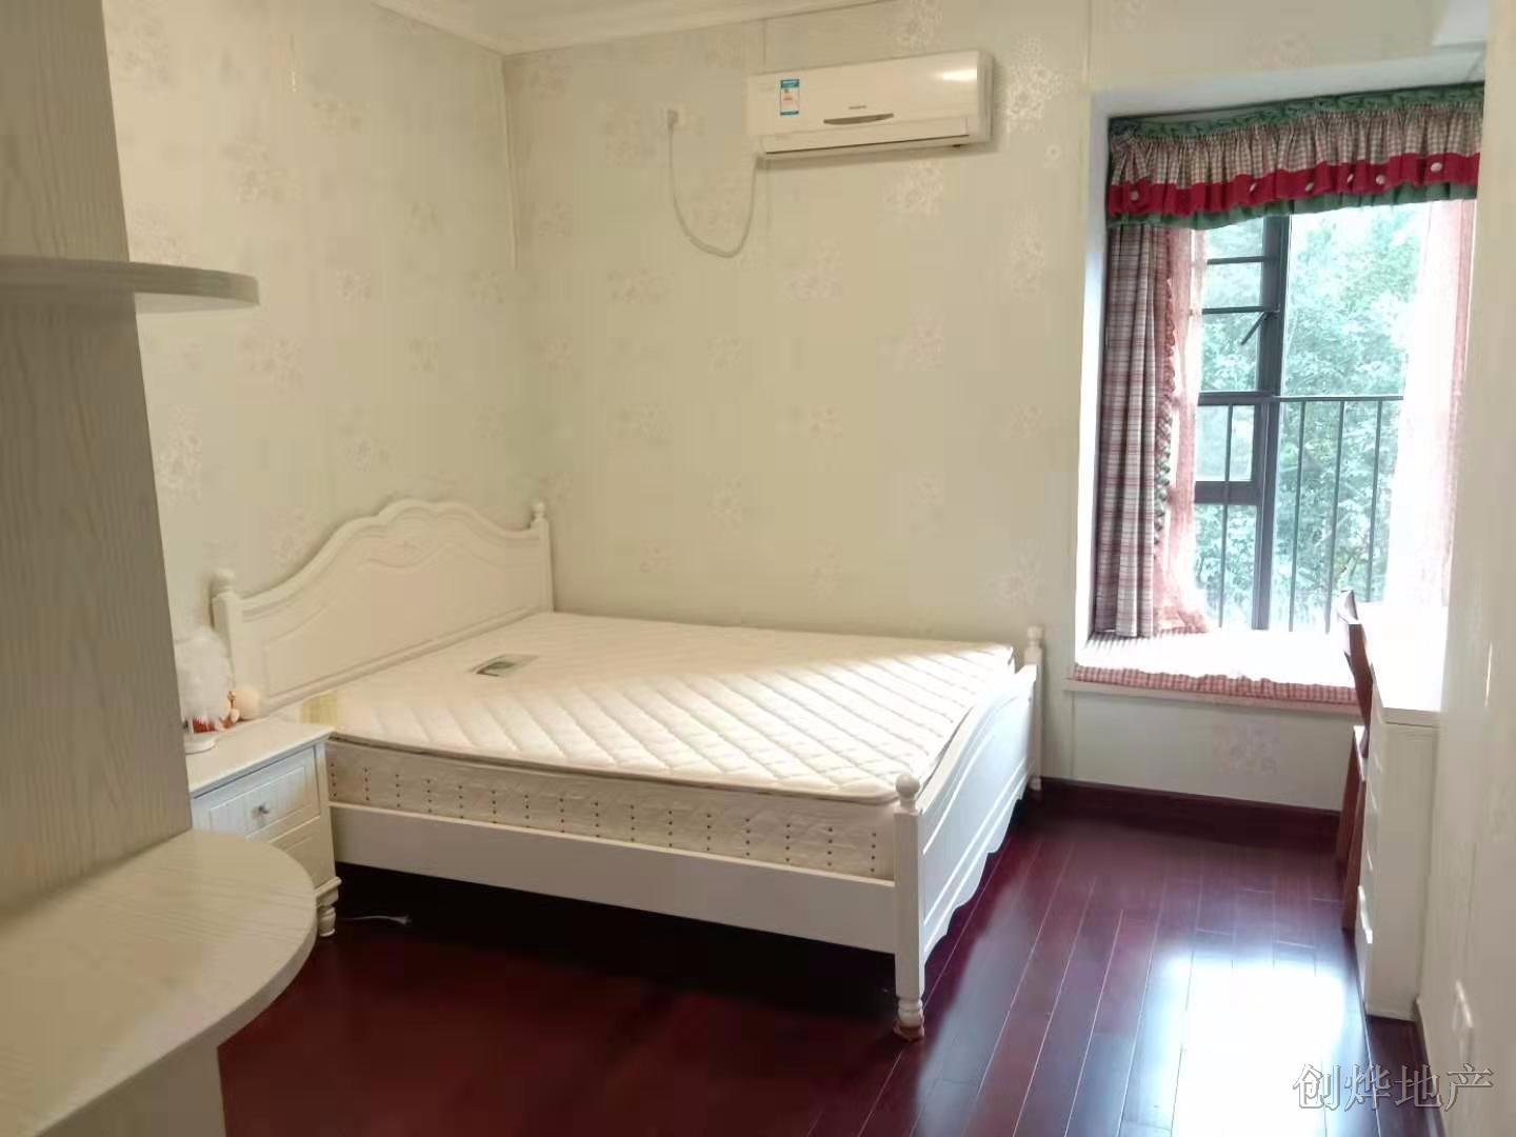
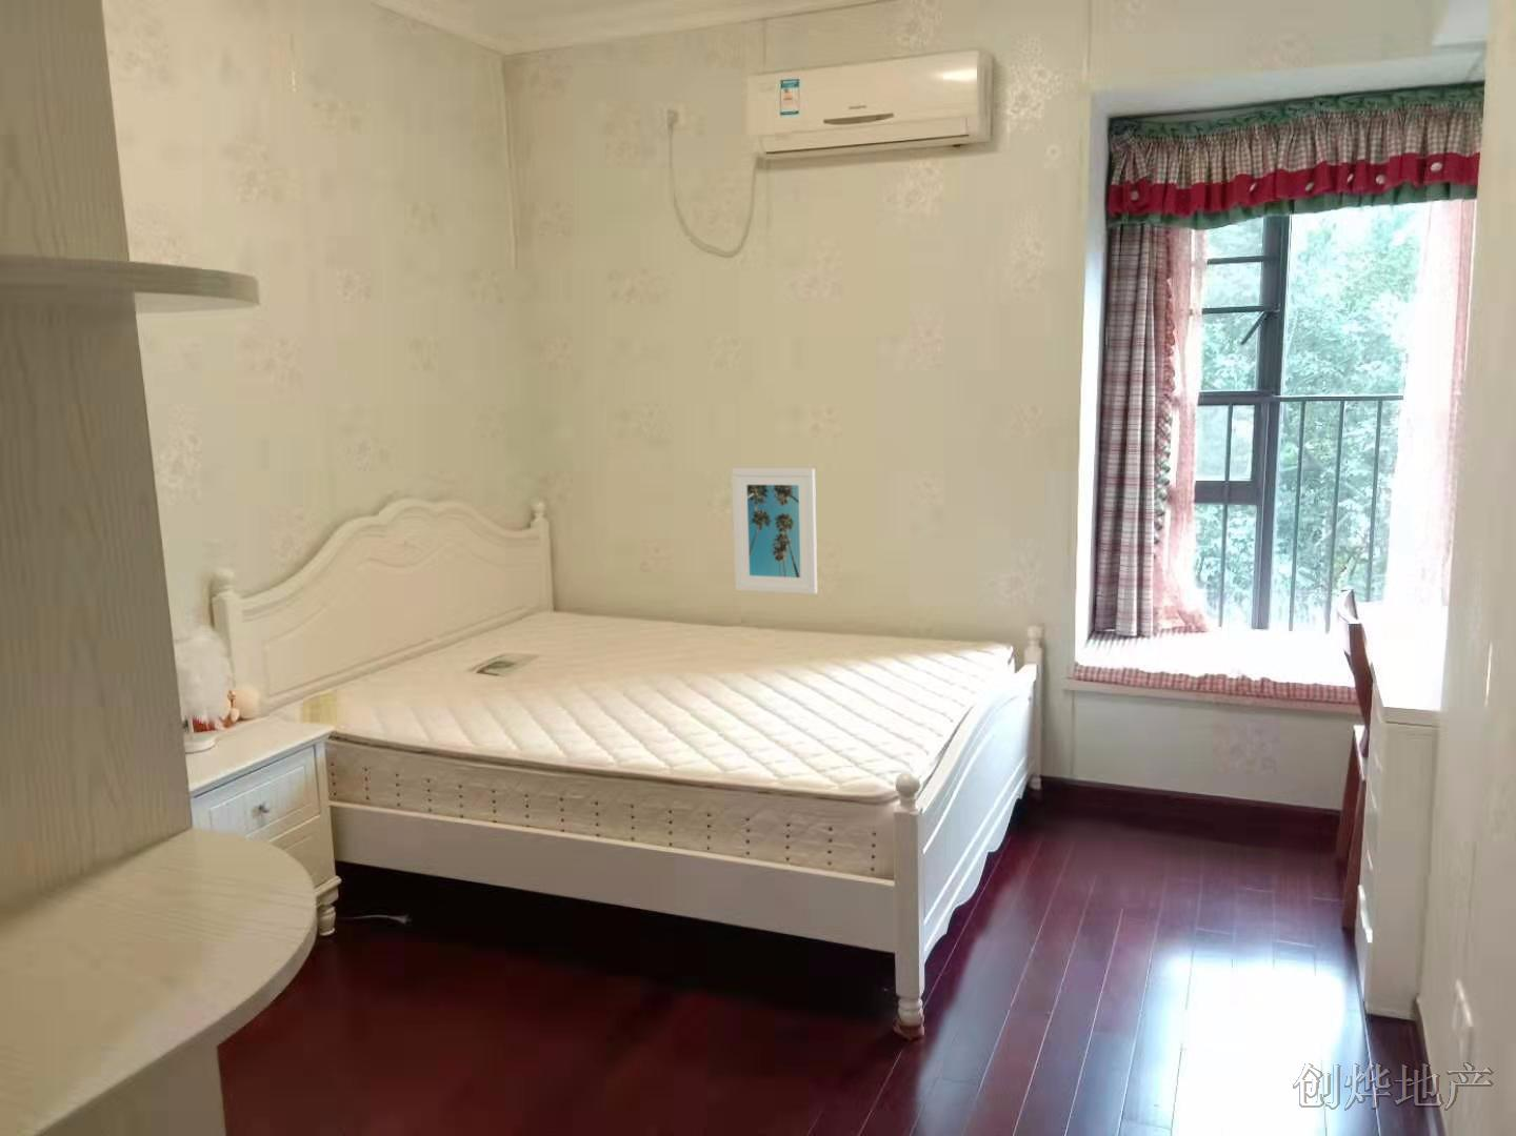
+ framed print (774, 530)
